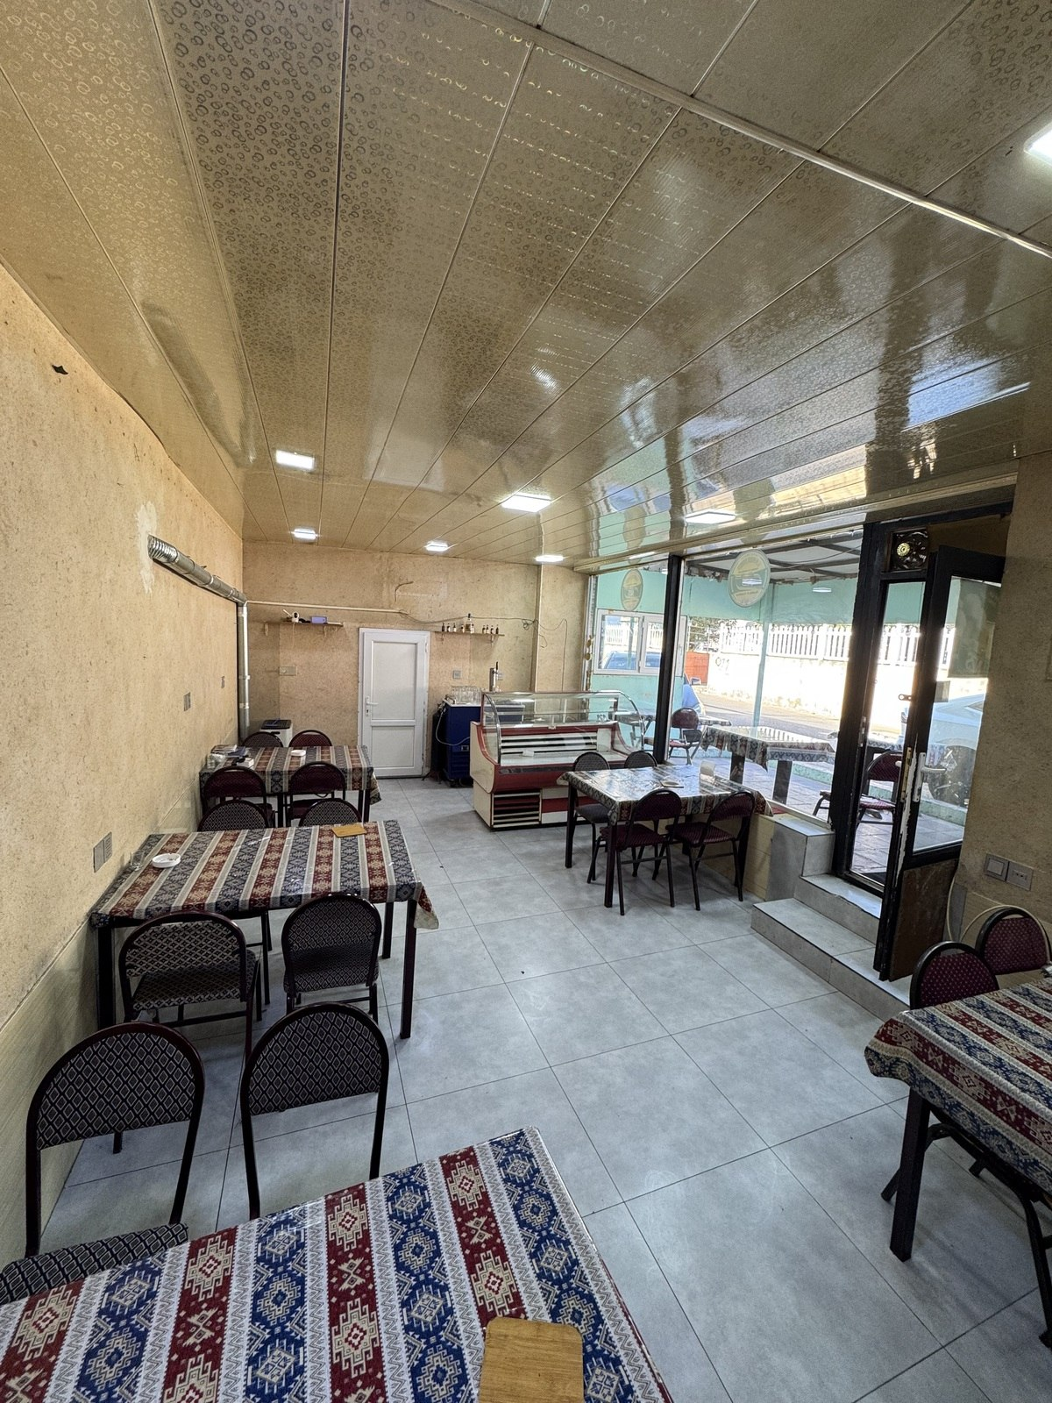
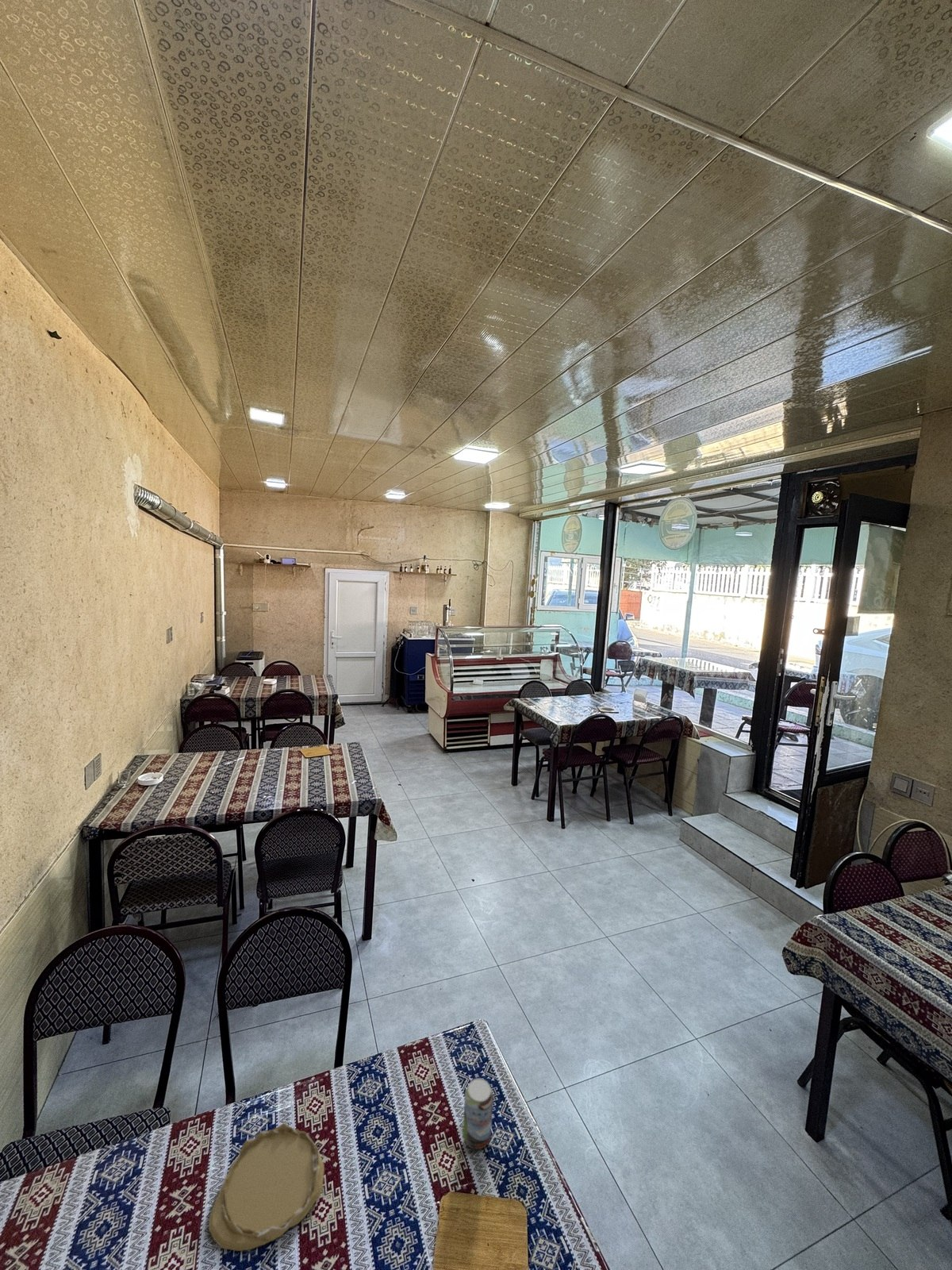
+ ashtray (268, 1181)
+ beverage can (478, 1113)
